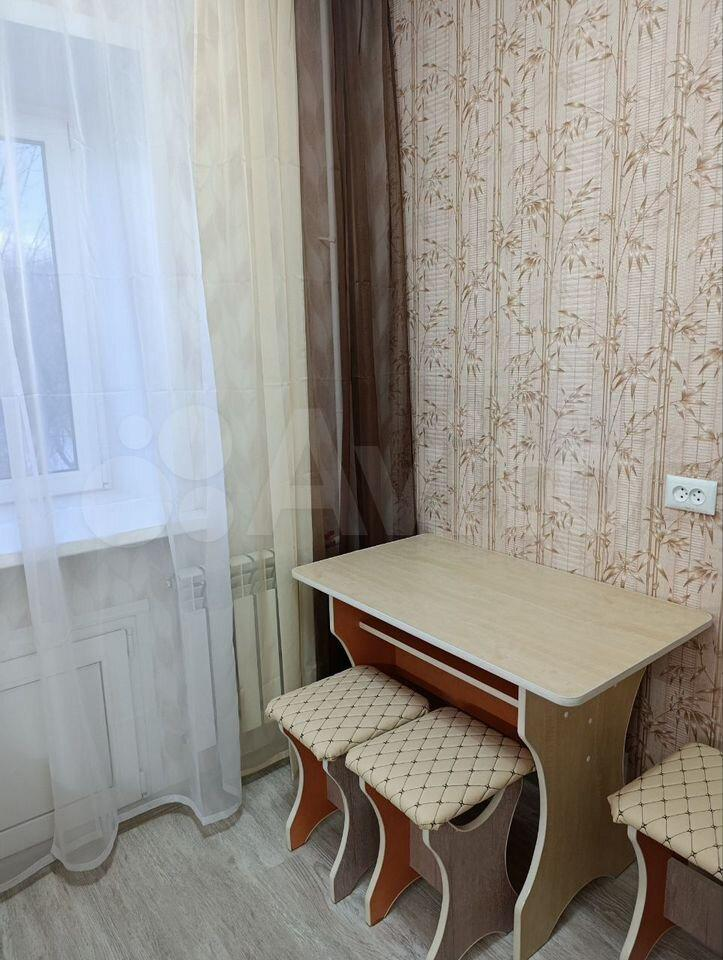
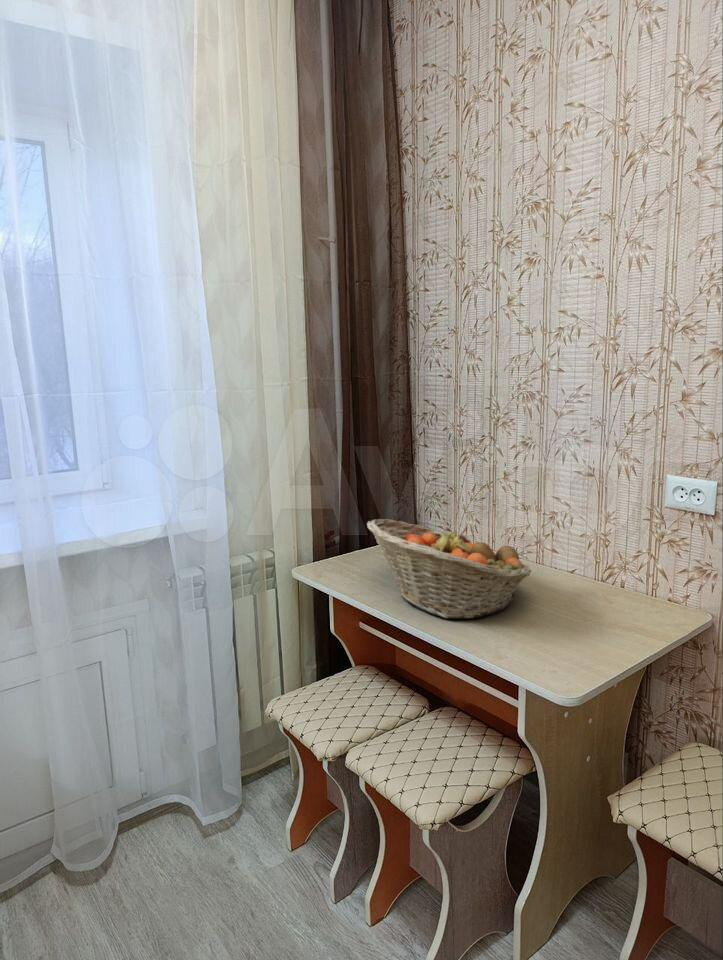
+ fruit basket (445, 559)
